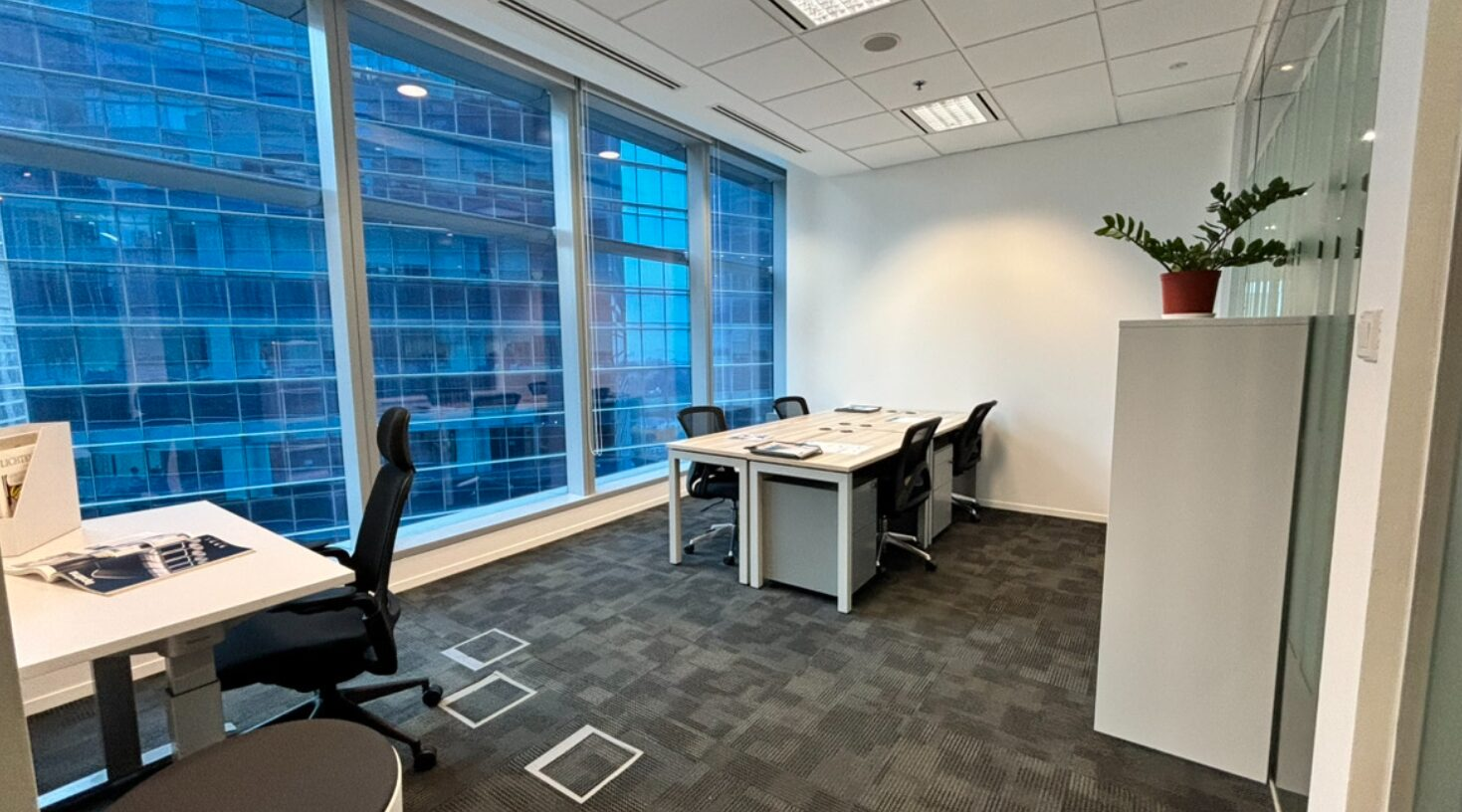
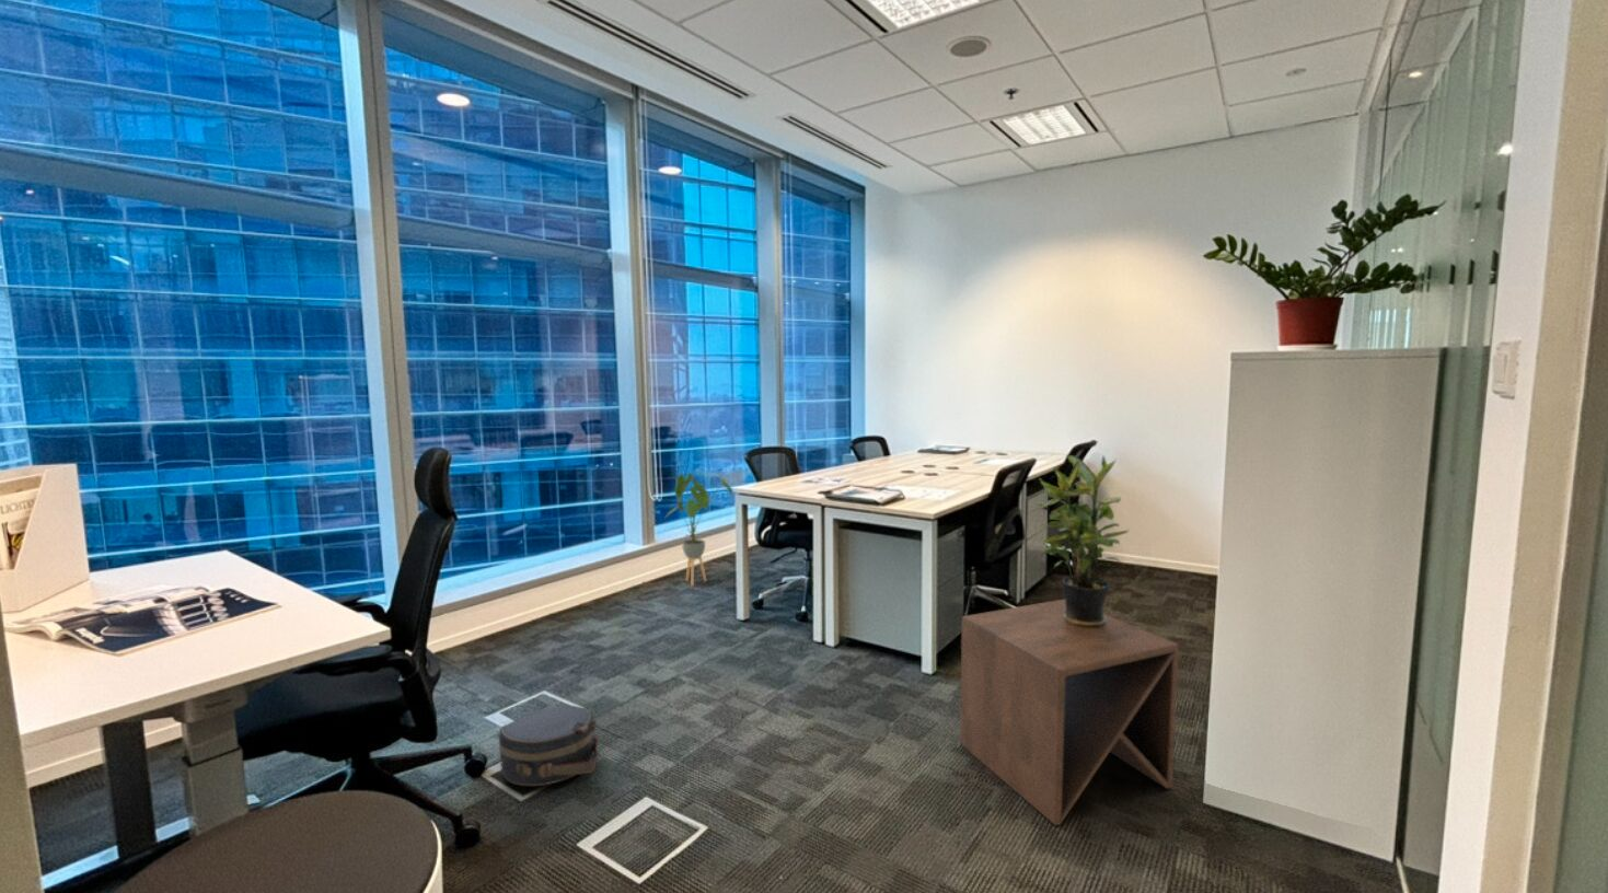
+ potted plant (1078, 539)
+ house plant (695, 527)
+ side table (1061, 697)
+ hat box (555, 743)
